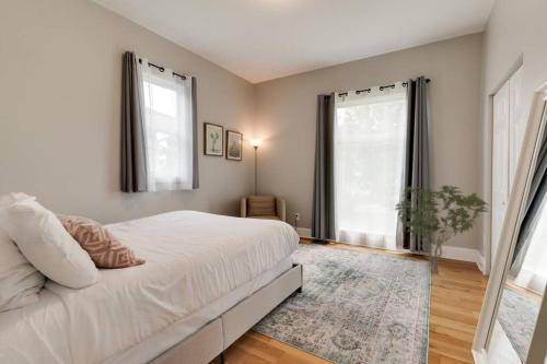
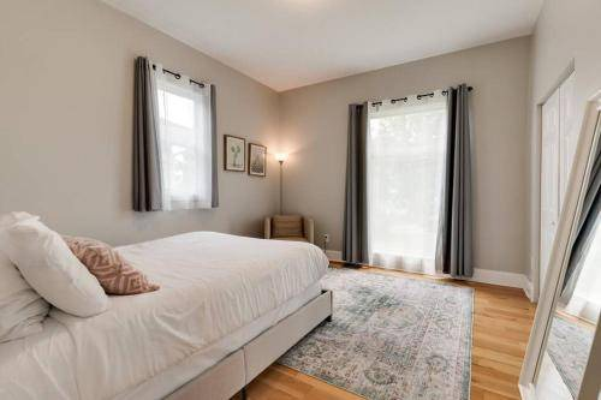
- shrub (438, 228)
